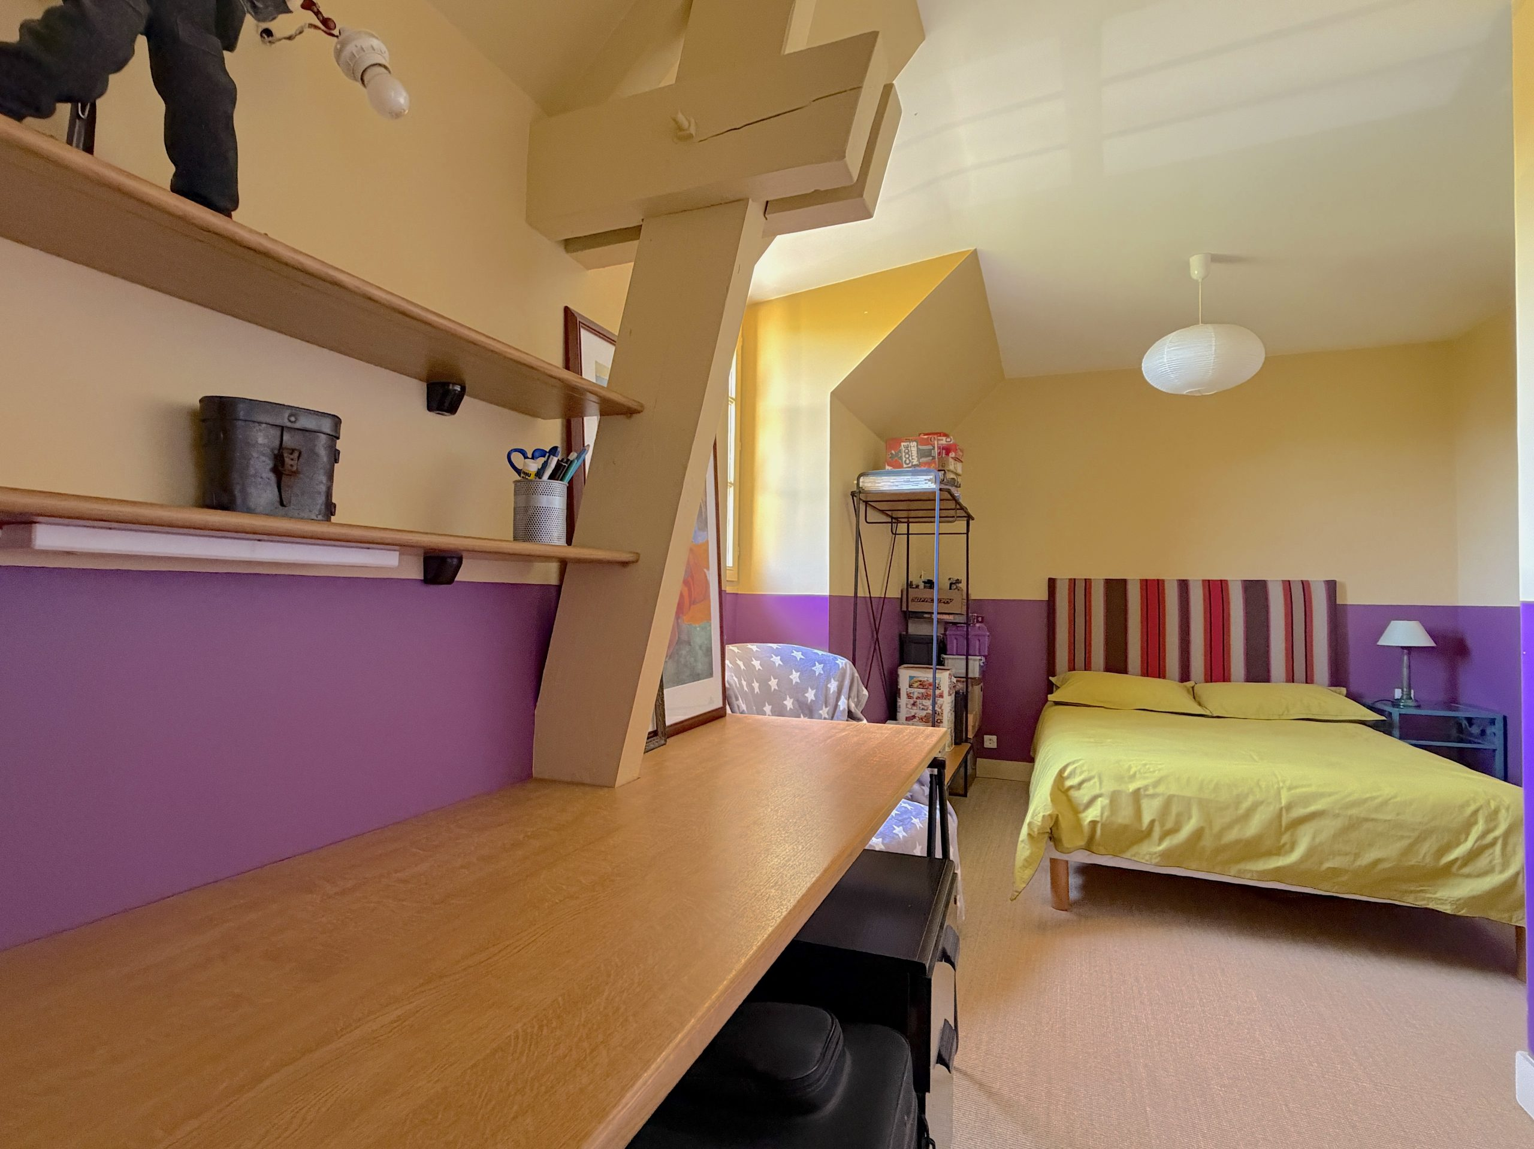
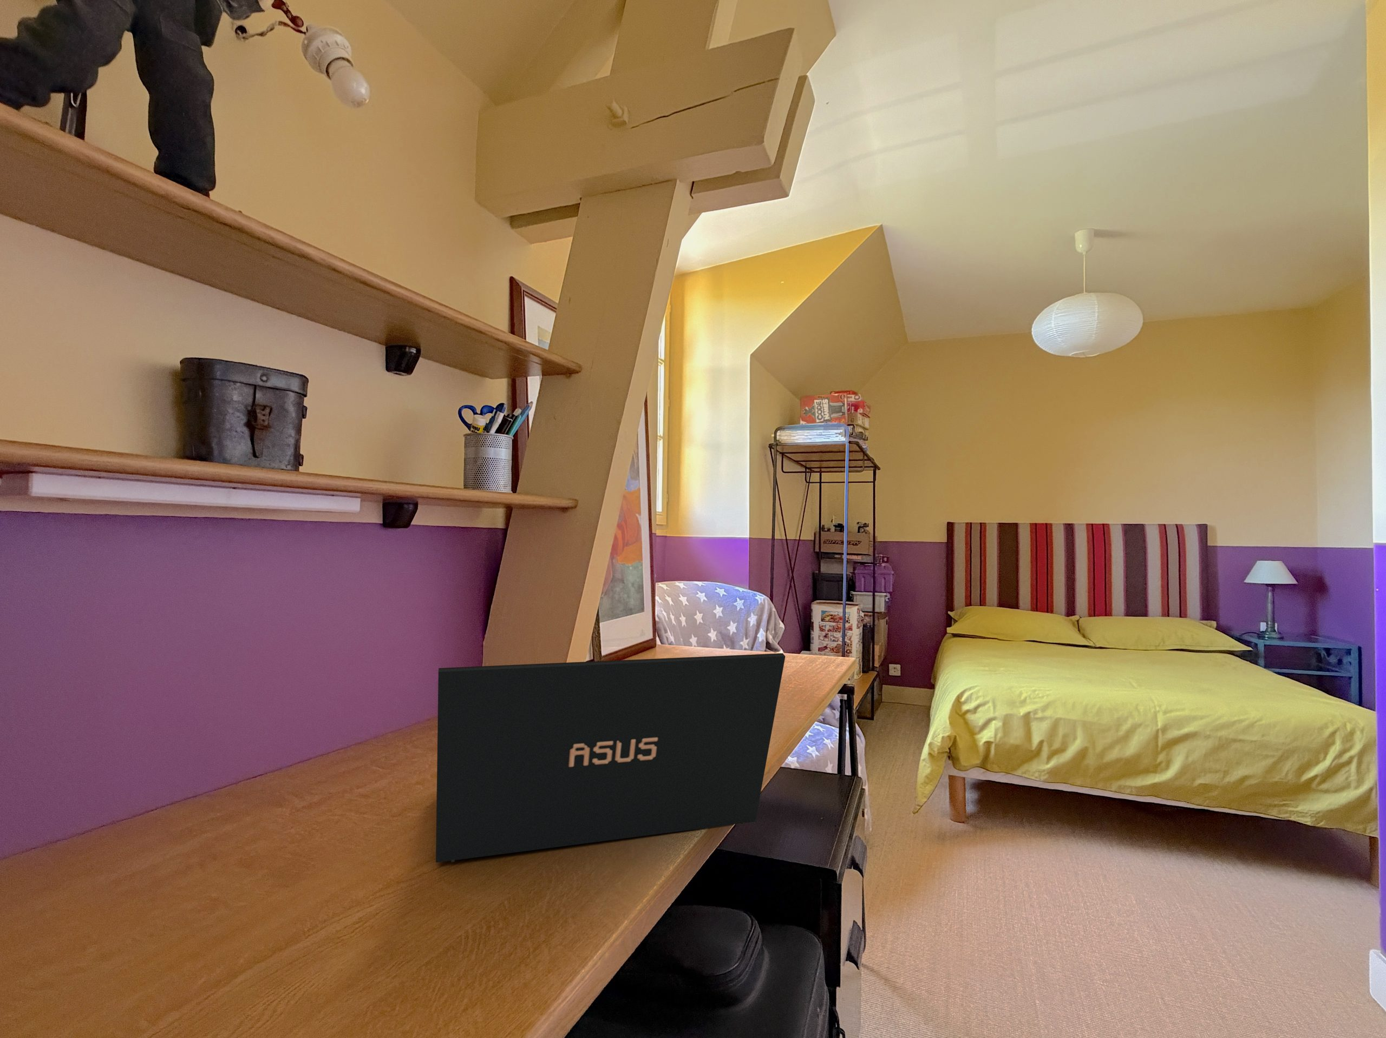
+ laptop (597, 727)
